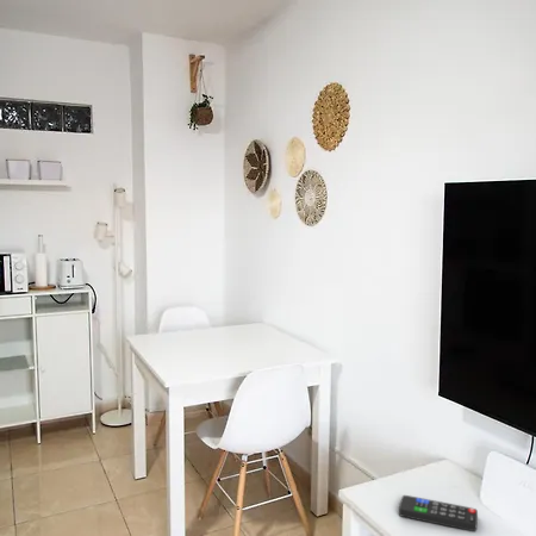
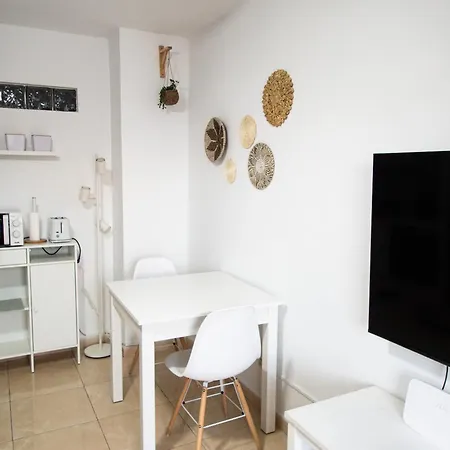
- remote control (437, 511)
